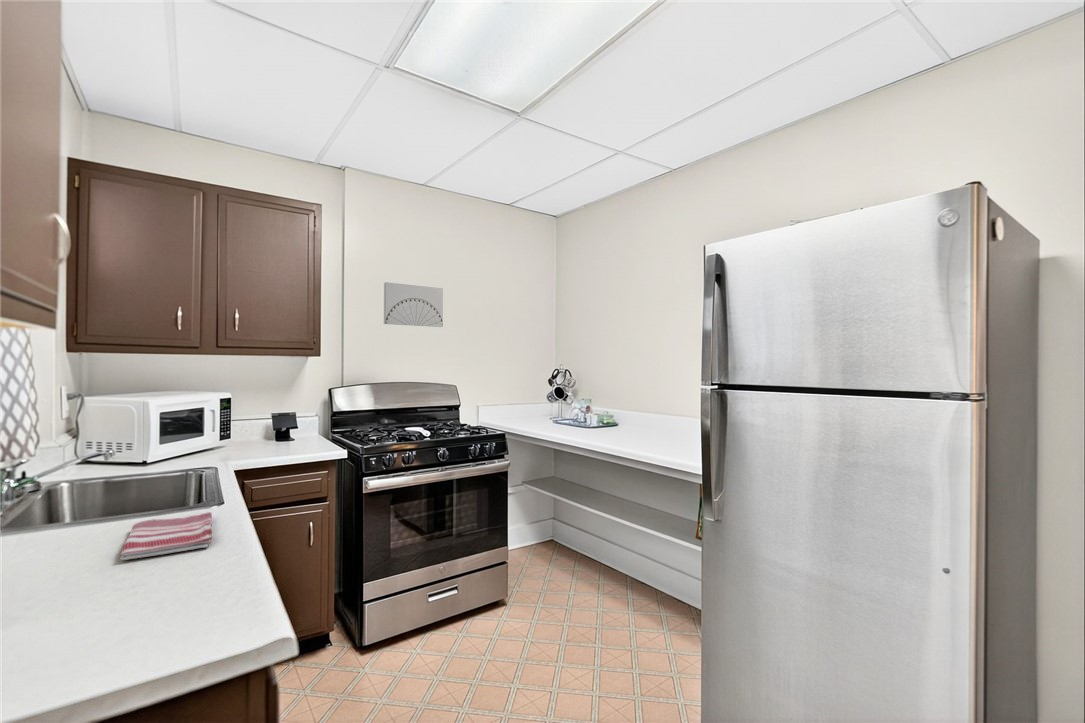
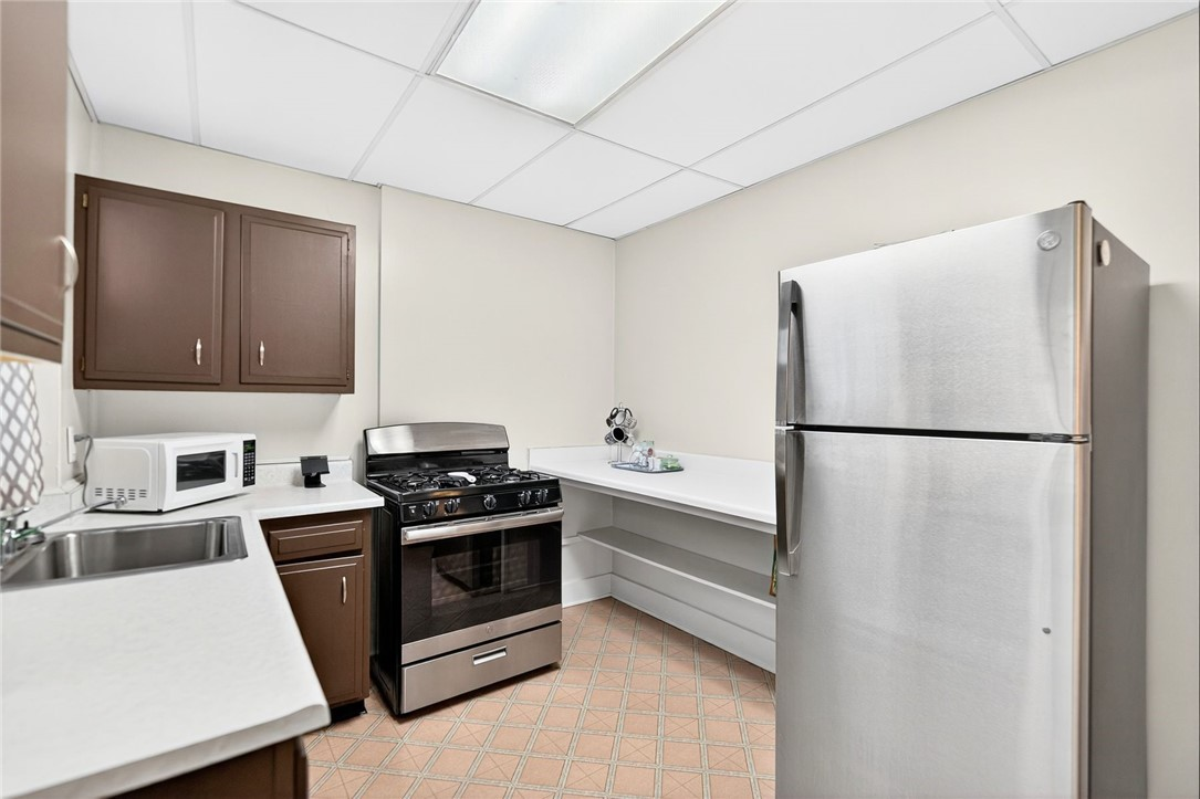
- dish towel (170, 533)
- wall art (414, 305)
